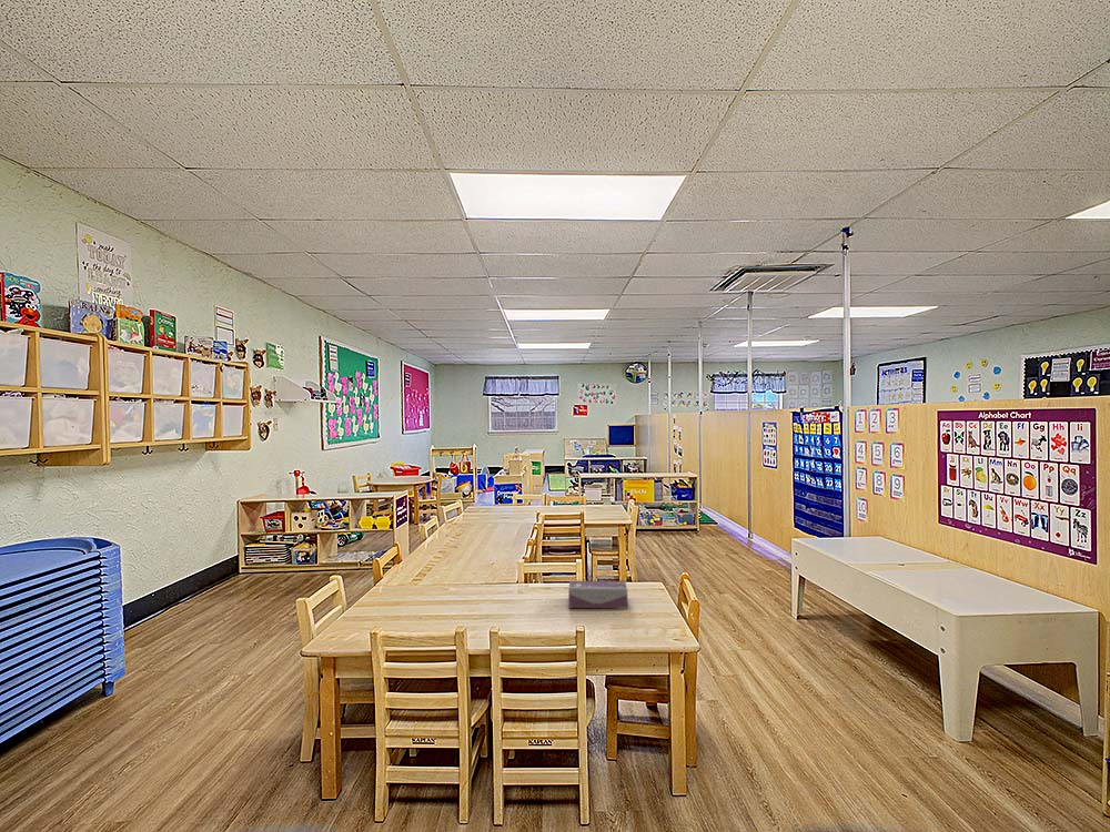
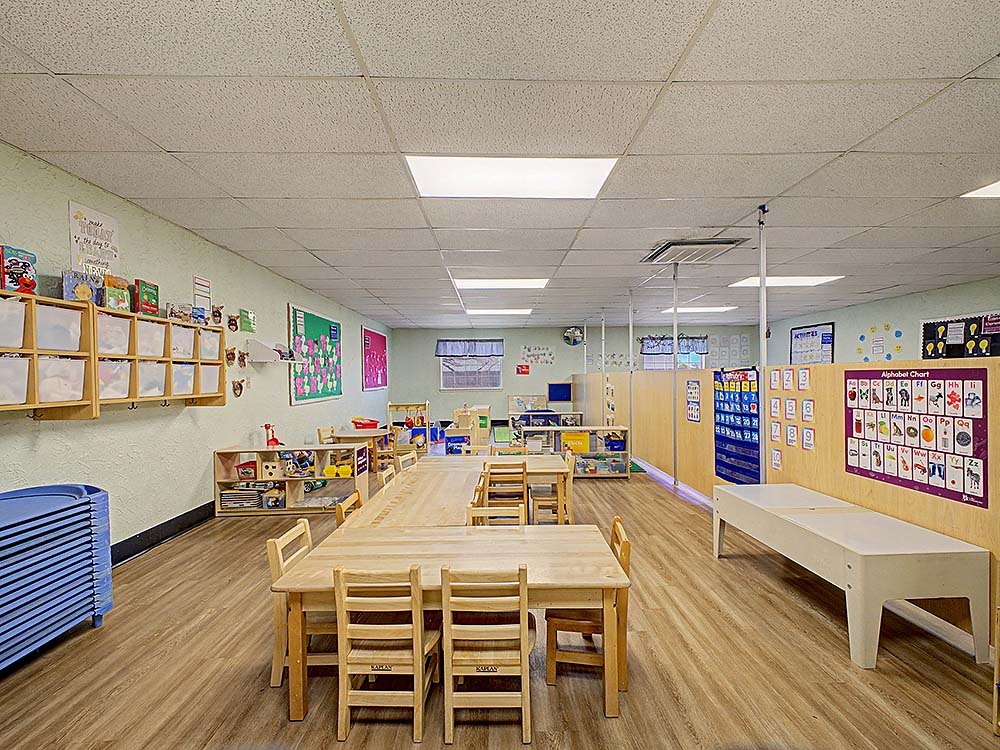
- tissue box (597, 593)
